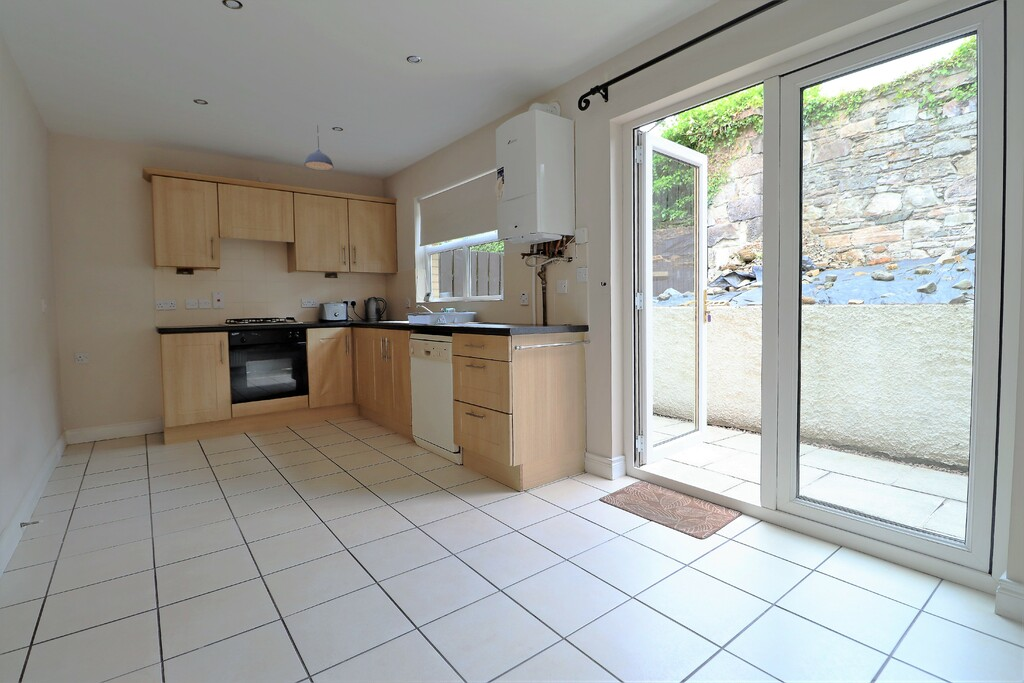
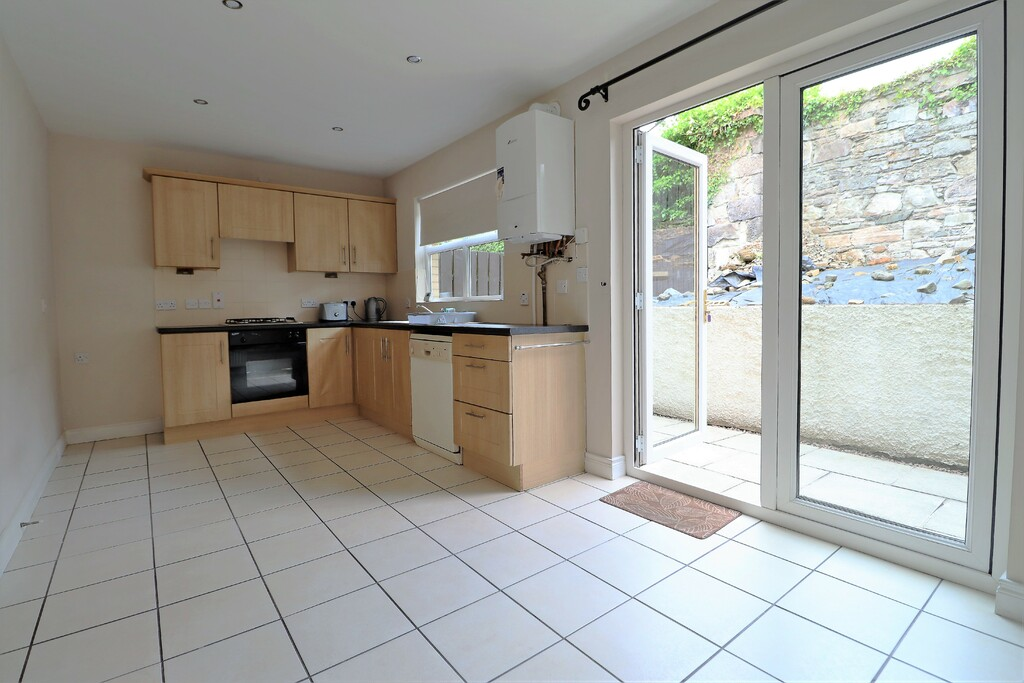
- pendant light (318, 145)
